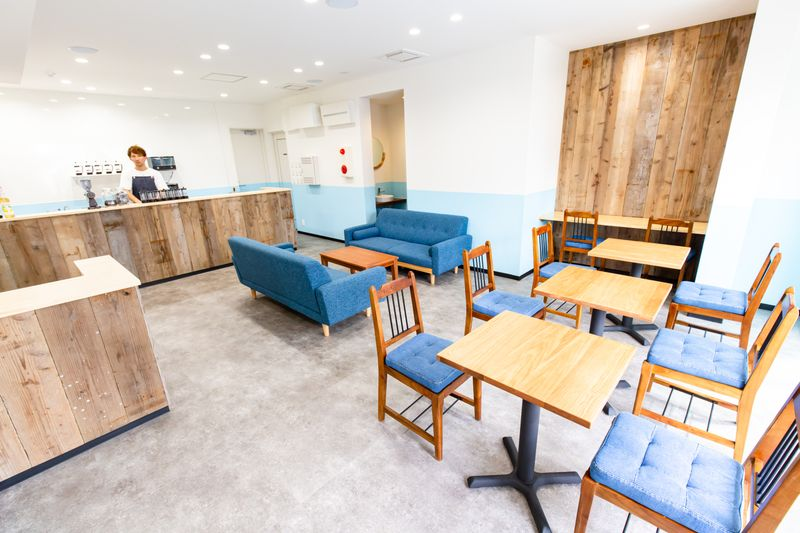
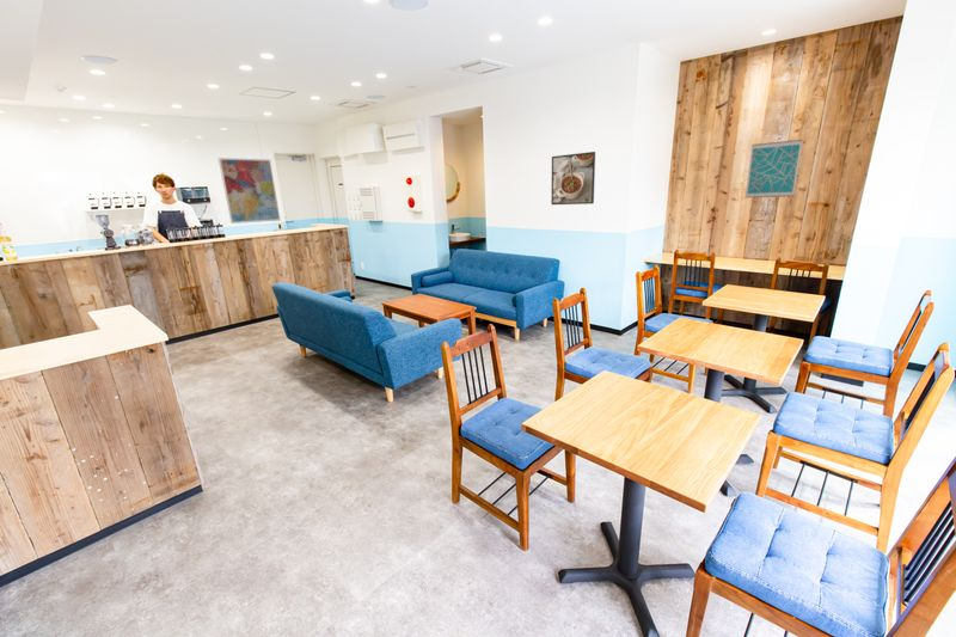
+ wall art (251, 190)
+ wall art (772, 170)
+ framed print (571, 179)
